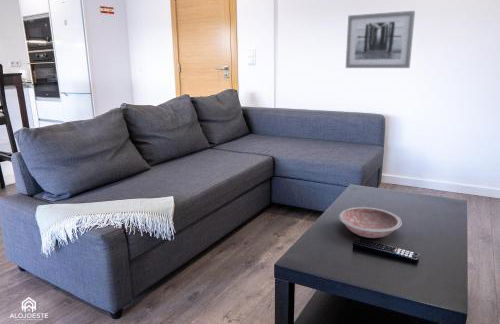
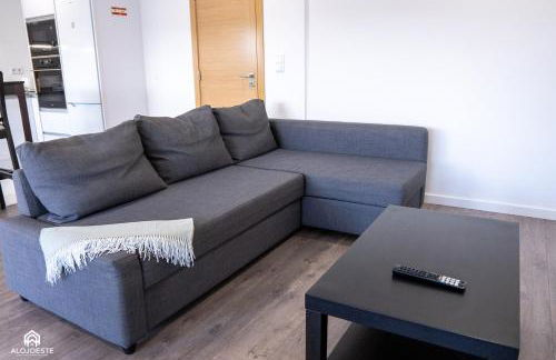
- bowl (369, 225)
- wall art (378, 41)
